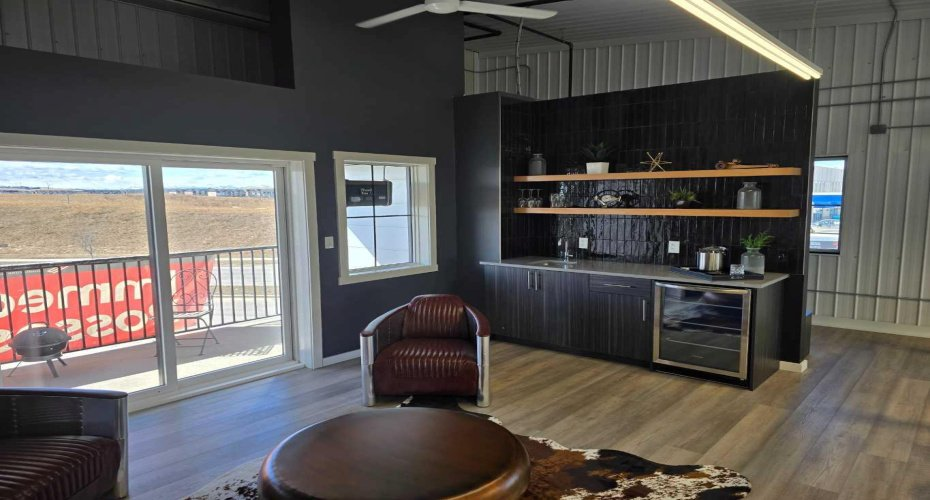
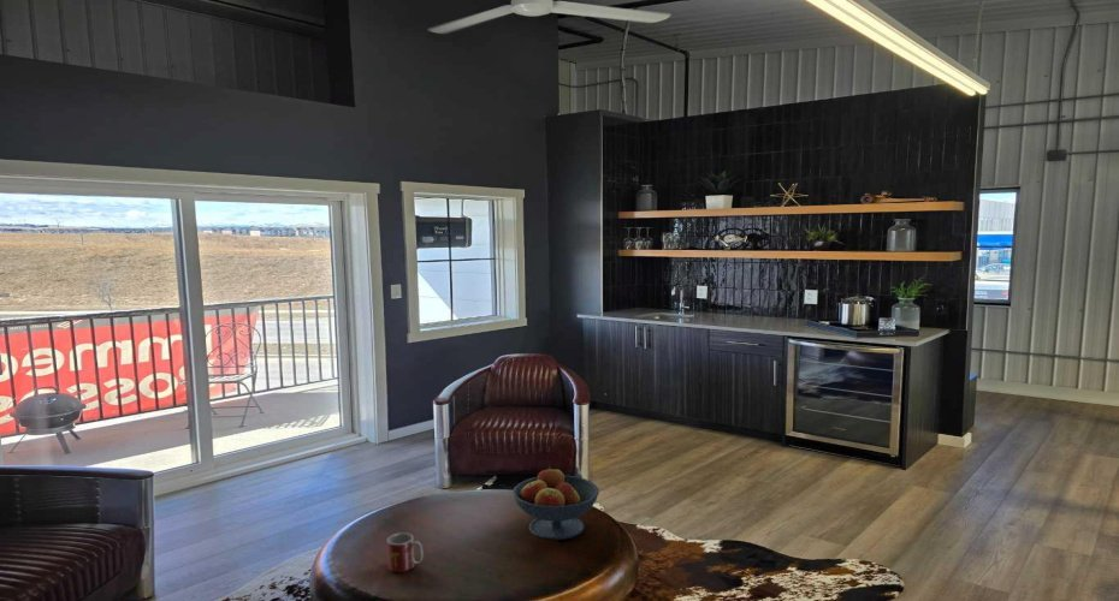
+ fruit bowl (556, 501)
+ mug (405, 552)
